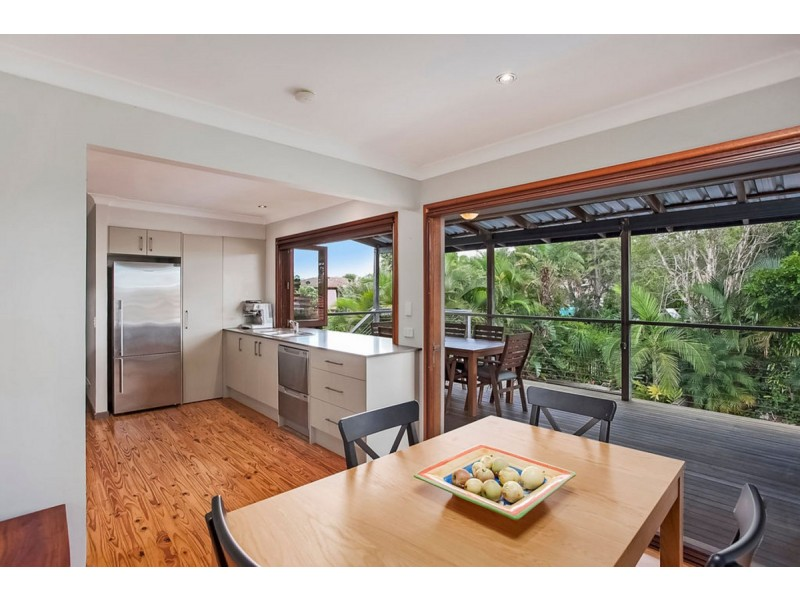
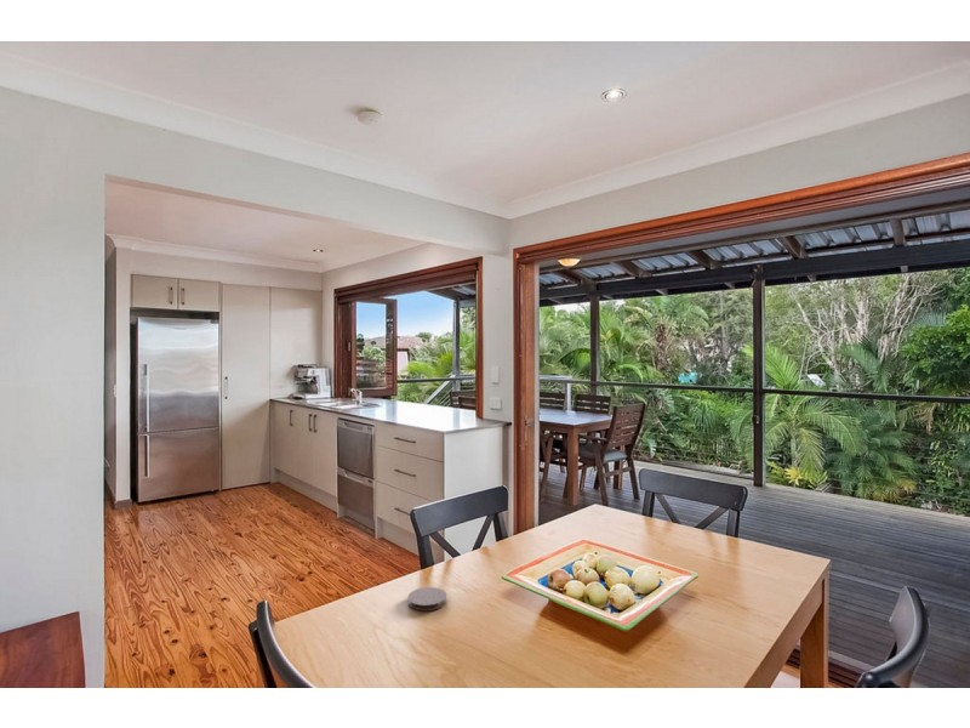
+ coaster (427, 598)
